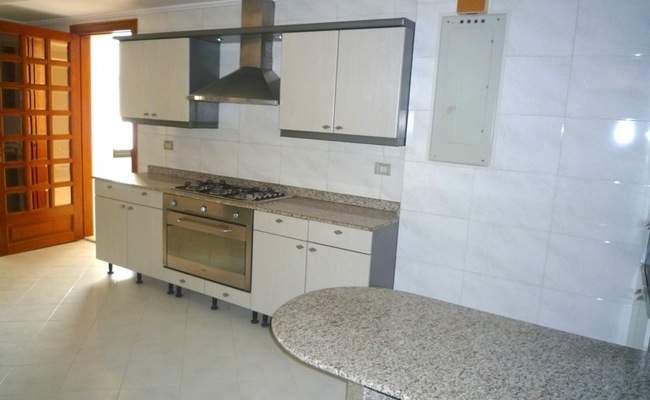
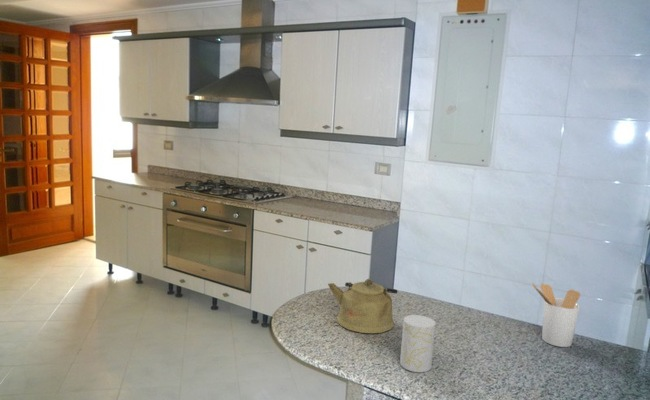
+ kettle (361, 299)
+ utensil holder (552, 312)
+ cup (417, 342)
